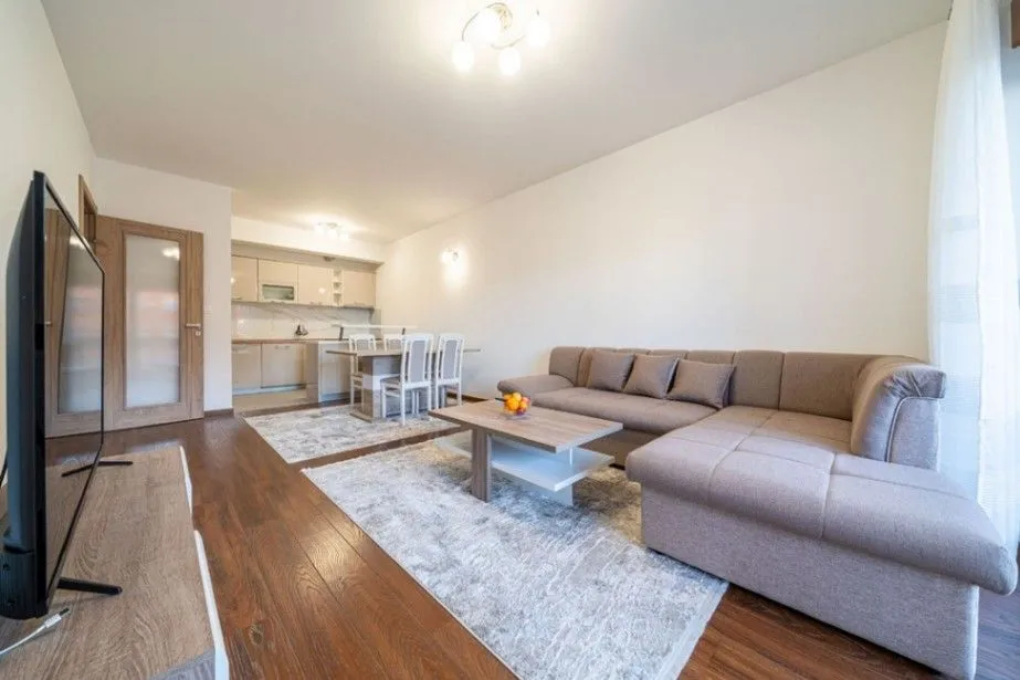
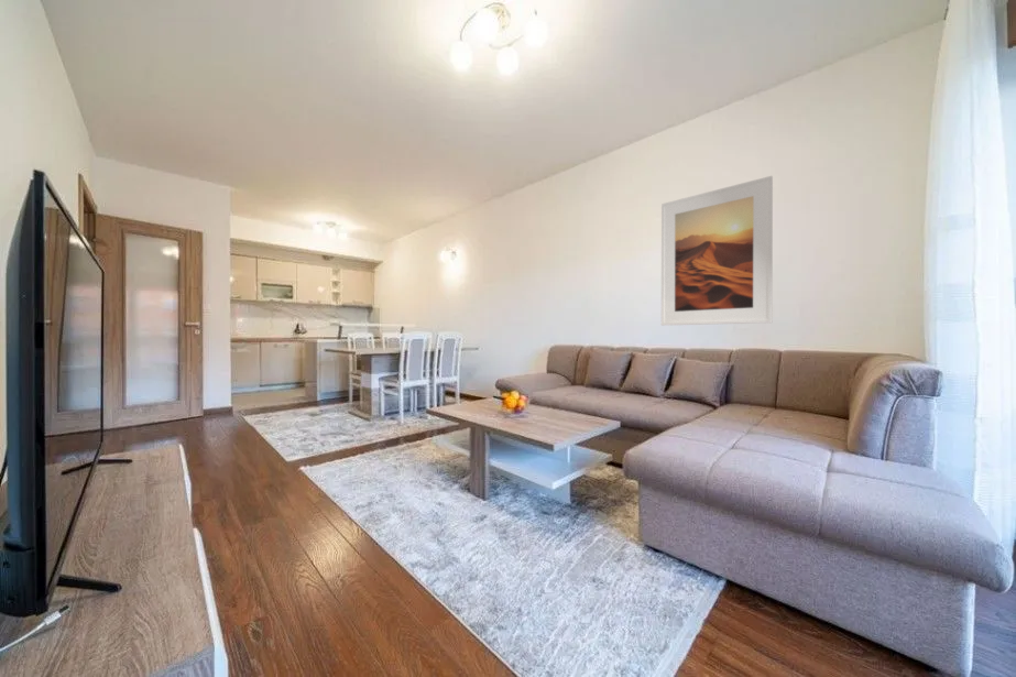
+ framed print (711, 258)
